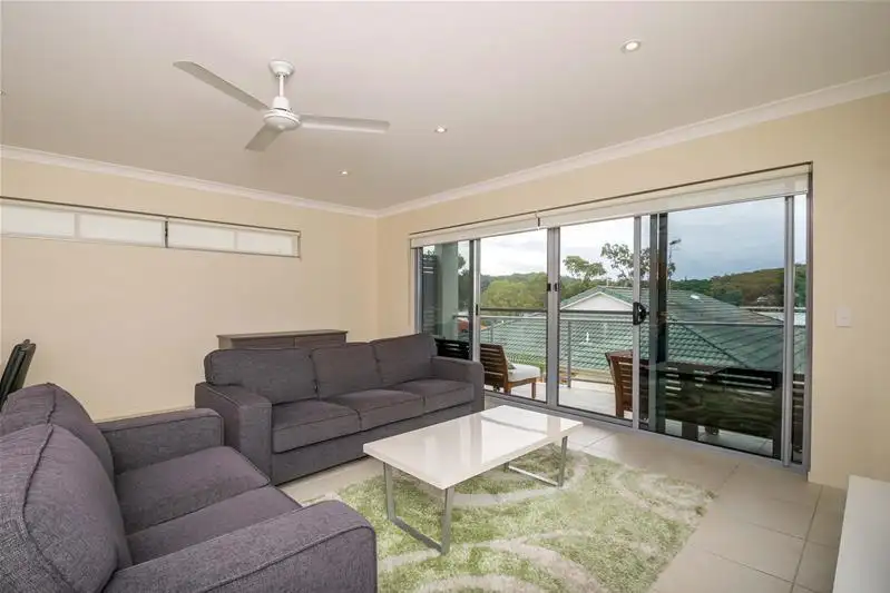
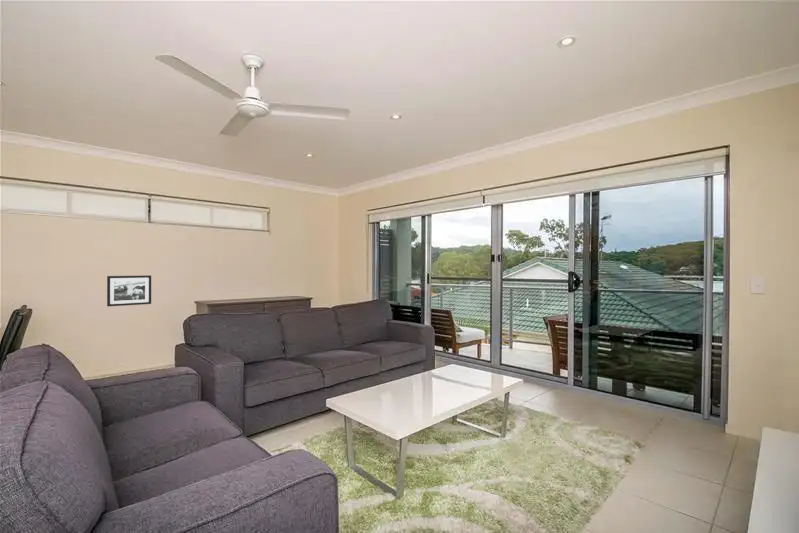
+ picture frame (129, 290)
